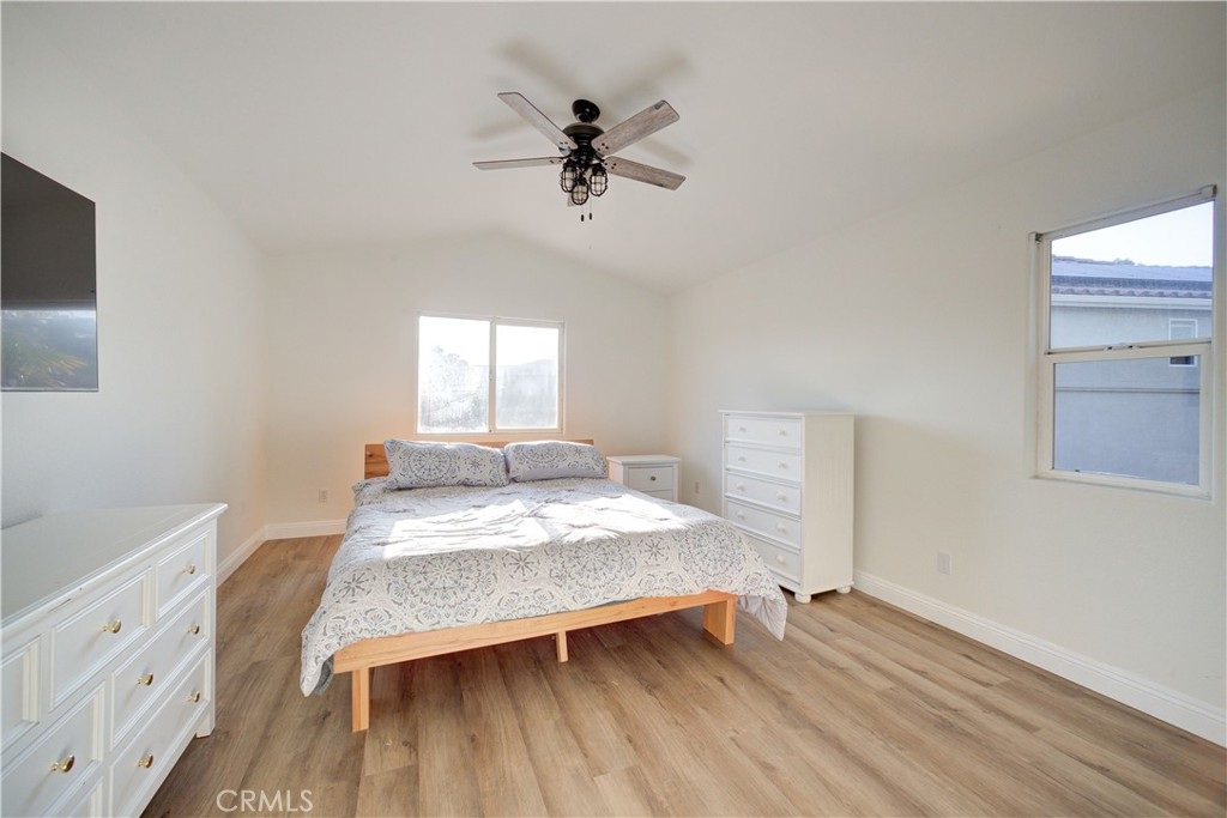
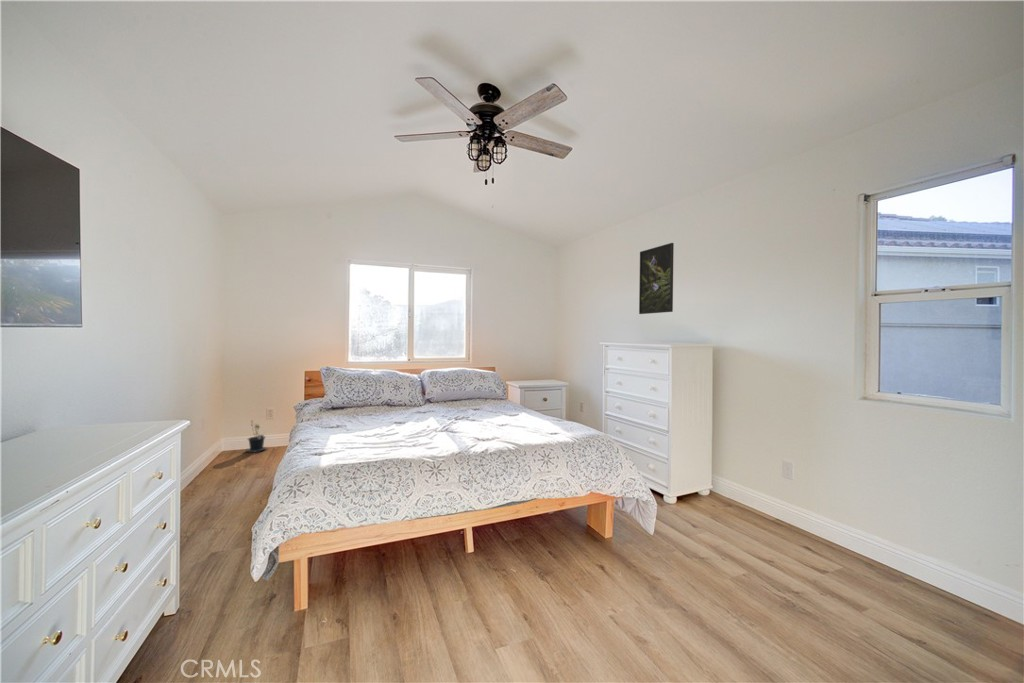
+ potted plant (256, 435)
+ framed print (655, 280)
